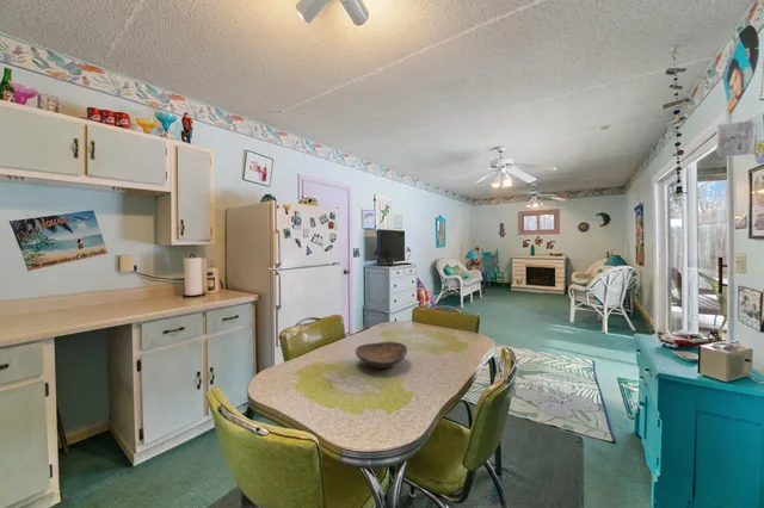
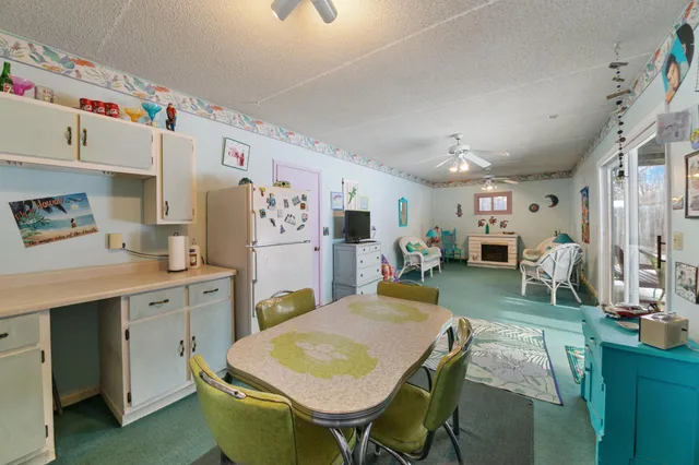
- decorative bowl (381, 355)
